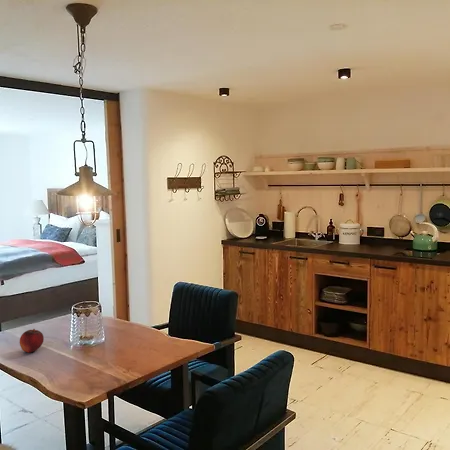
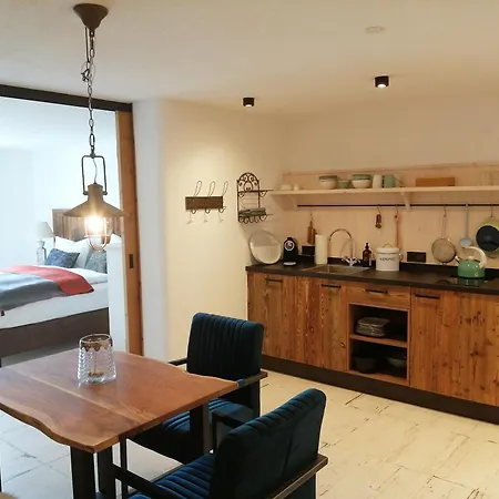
- fruit (31, 340)
